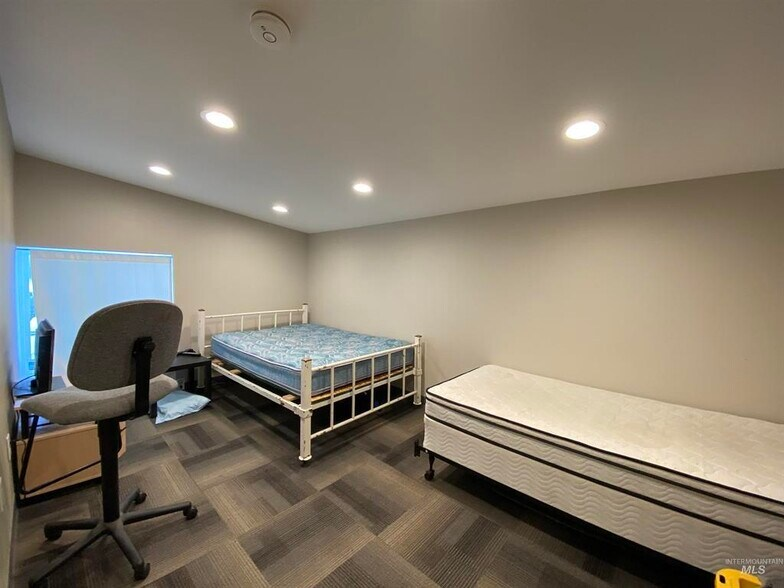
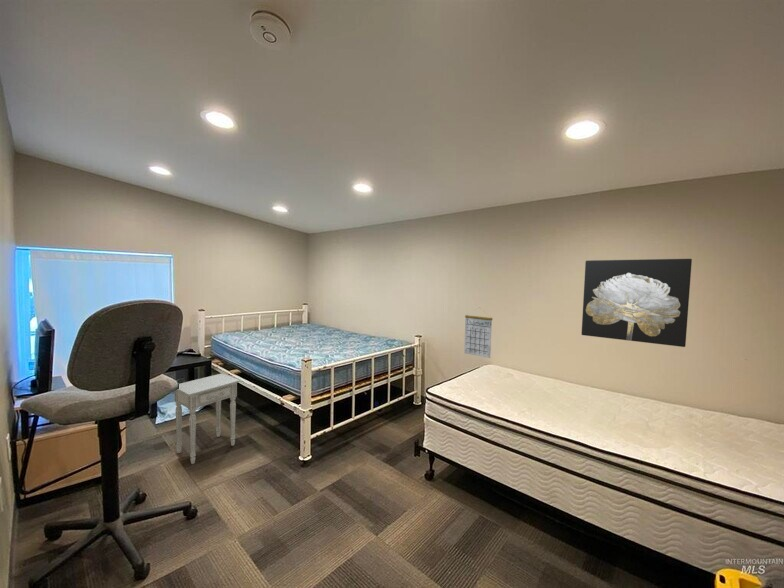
+ nightstand (216, 416)
+ wall art (631, 300)
+ calendar (477, 331)
